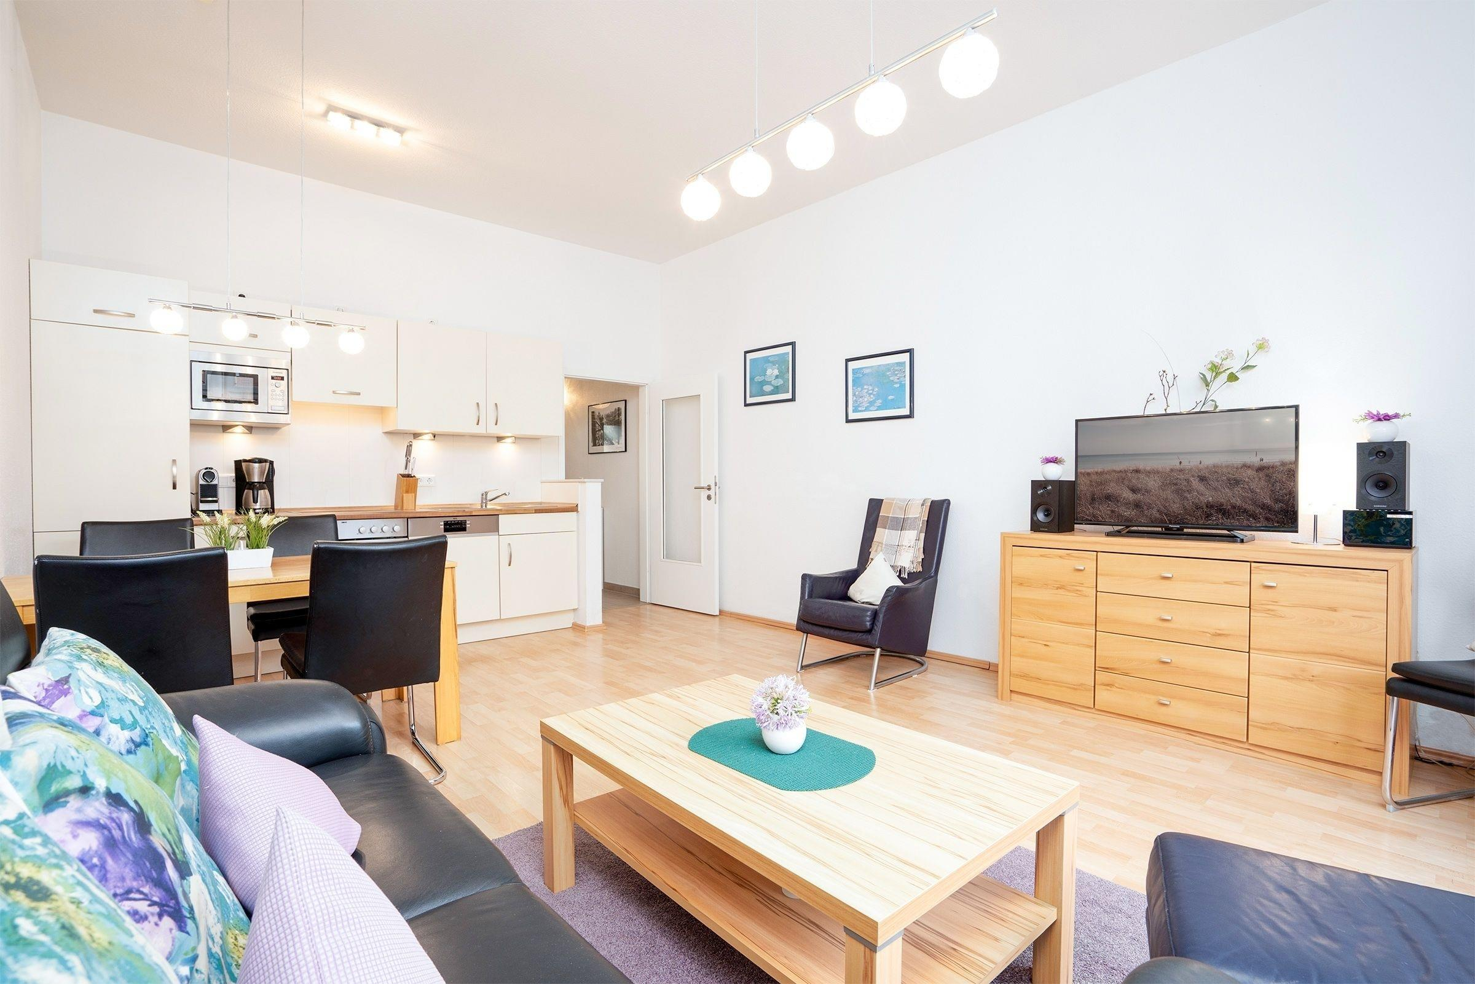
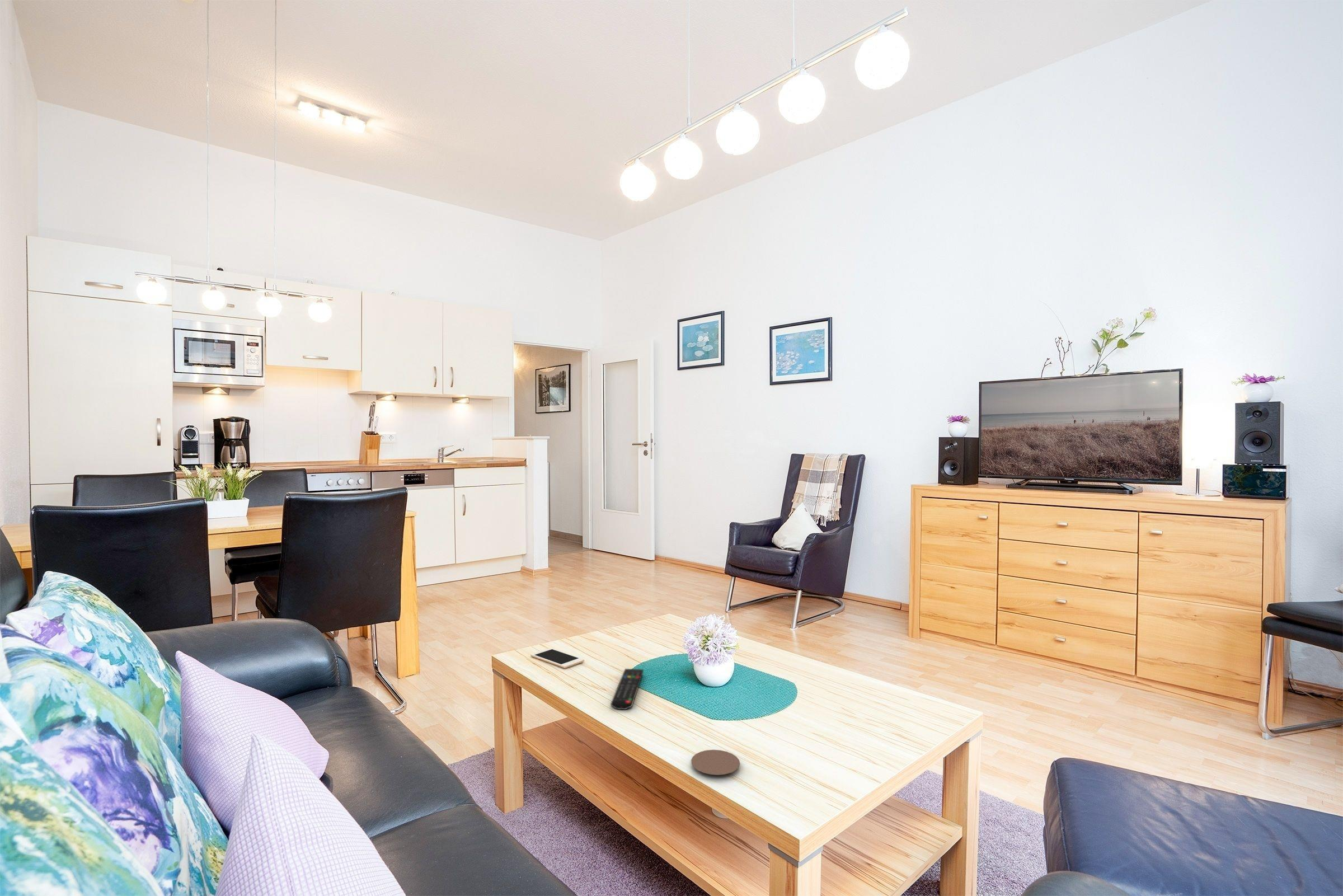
+ coaster (715, 765)
+ remote control (628, 688)
+ cell phone (557, 658)
